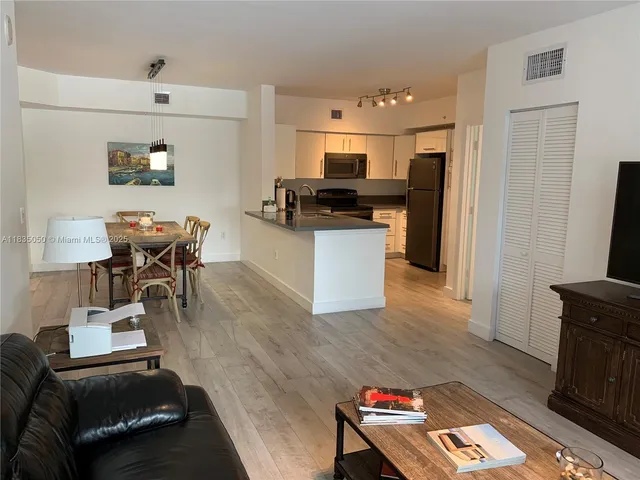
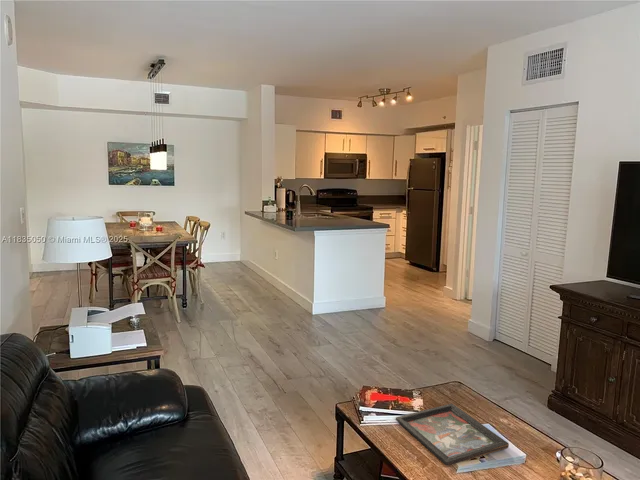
+ decorative tray (449, 431)
